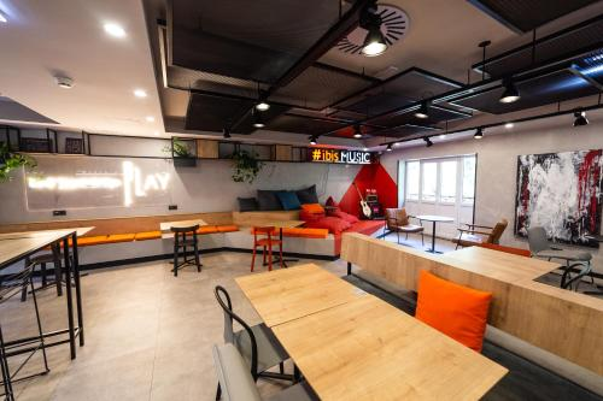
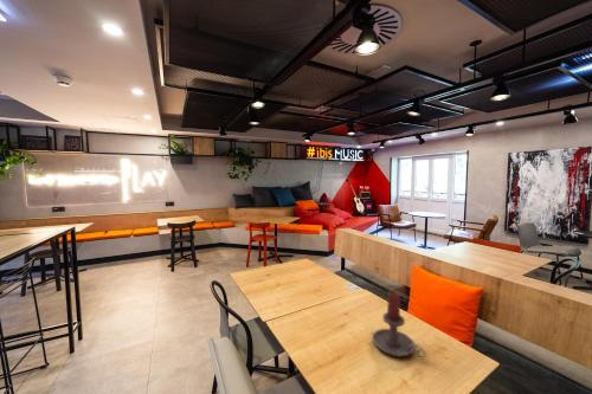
+ candle holder (399, 321)
